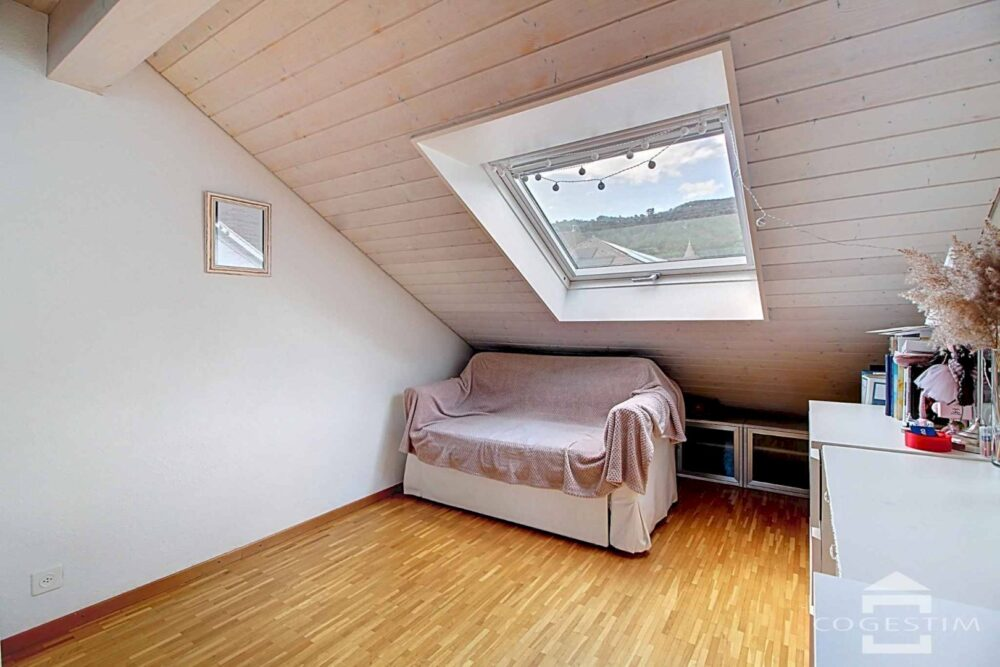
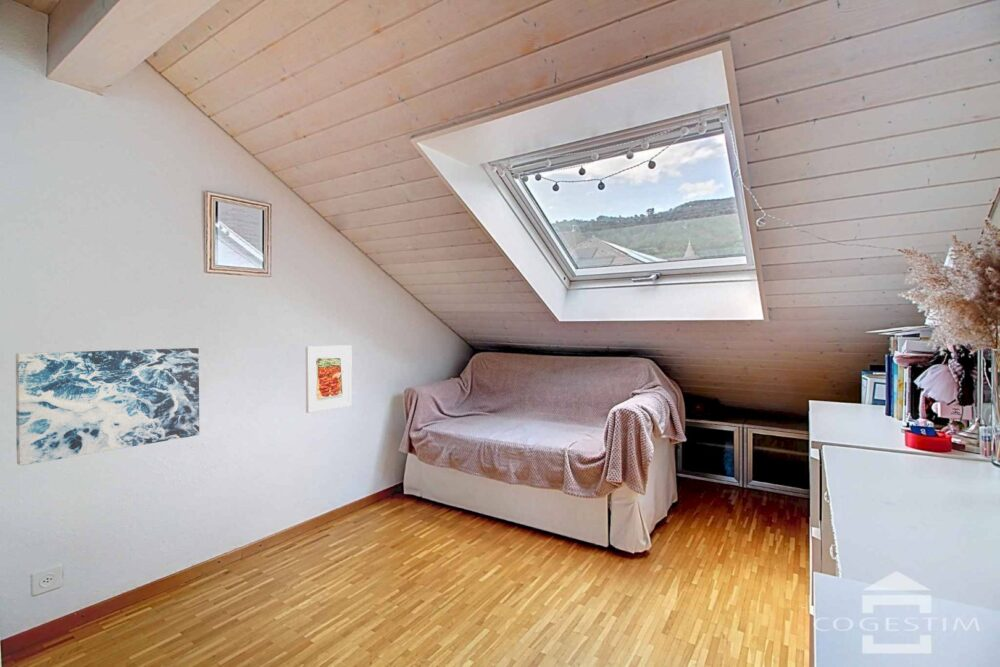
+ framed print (329, 377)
+ wall art (118, 399)
